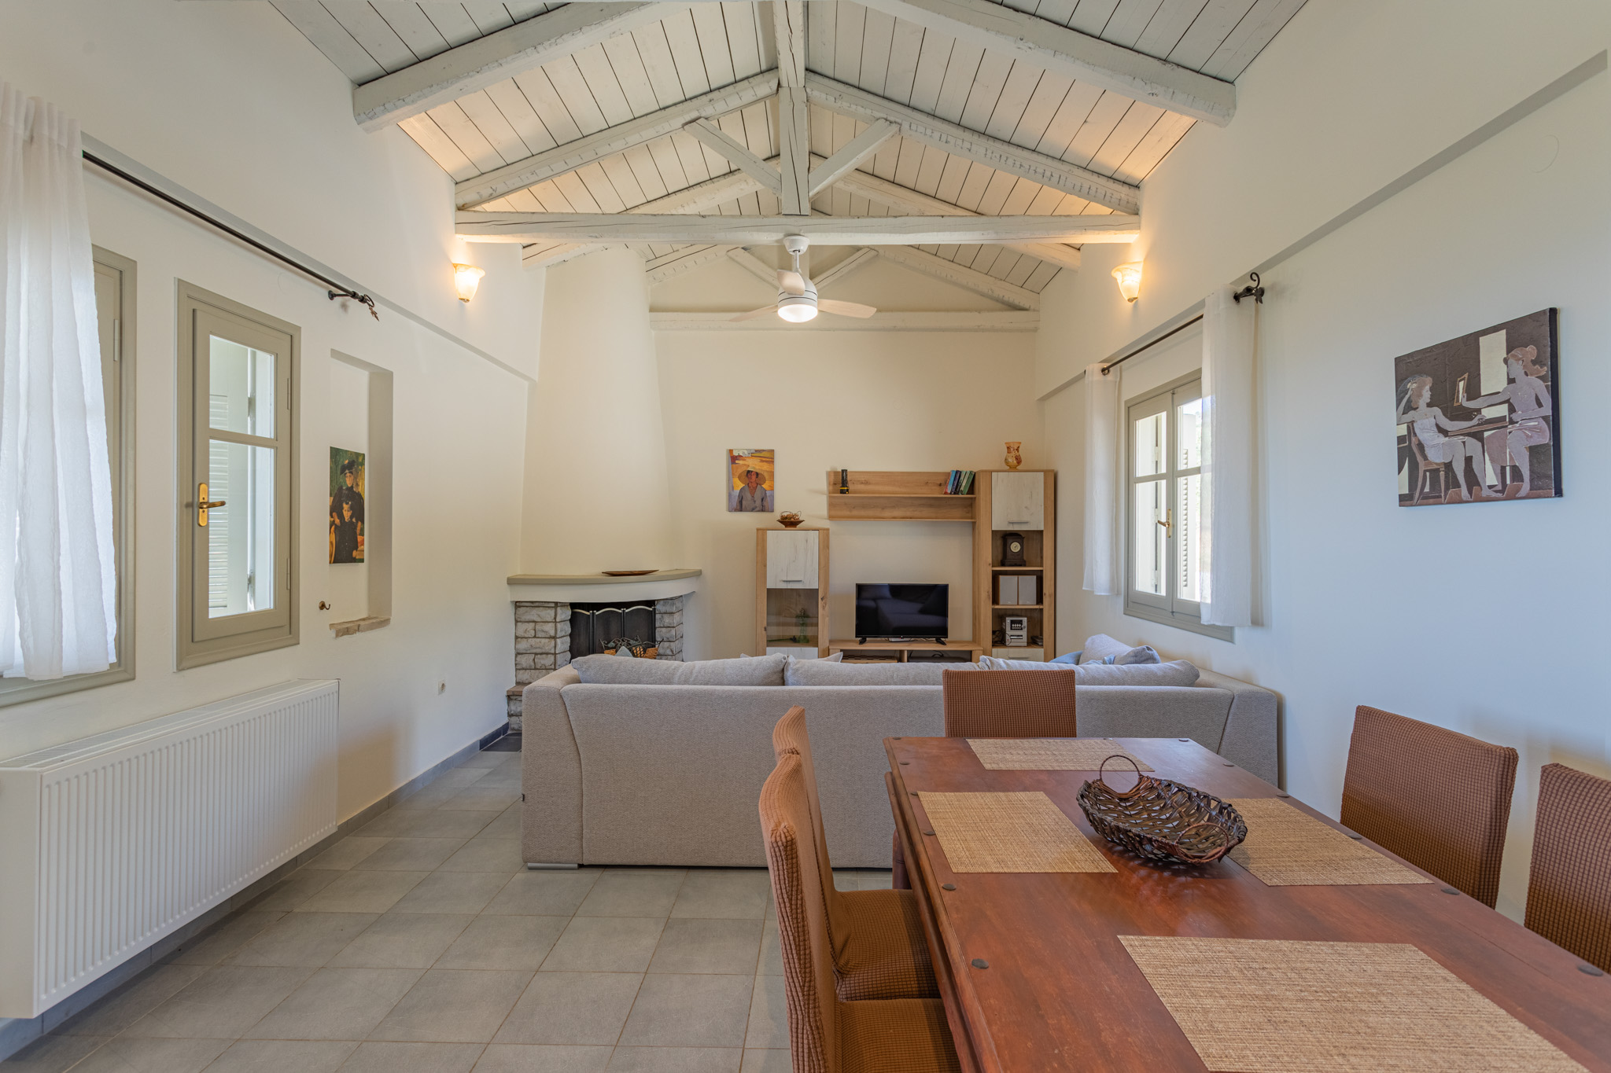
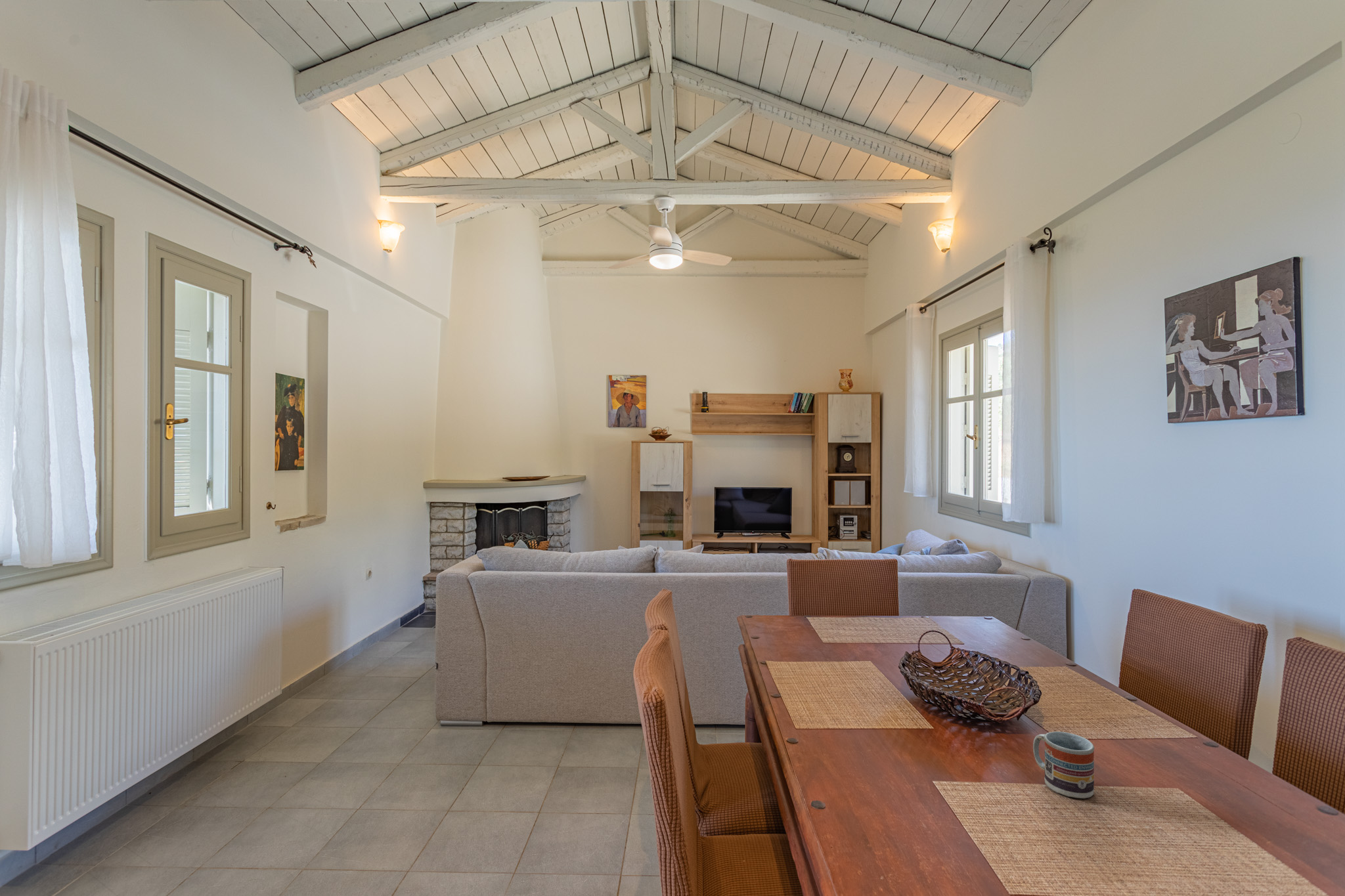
+ cup (1061, 760)
